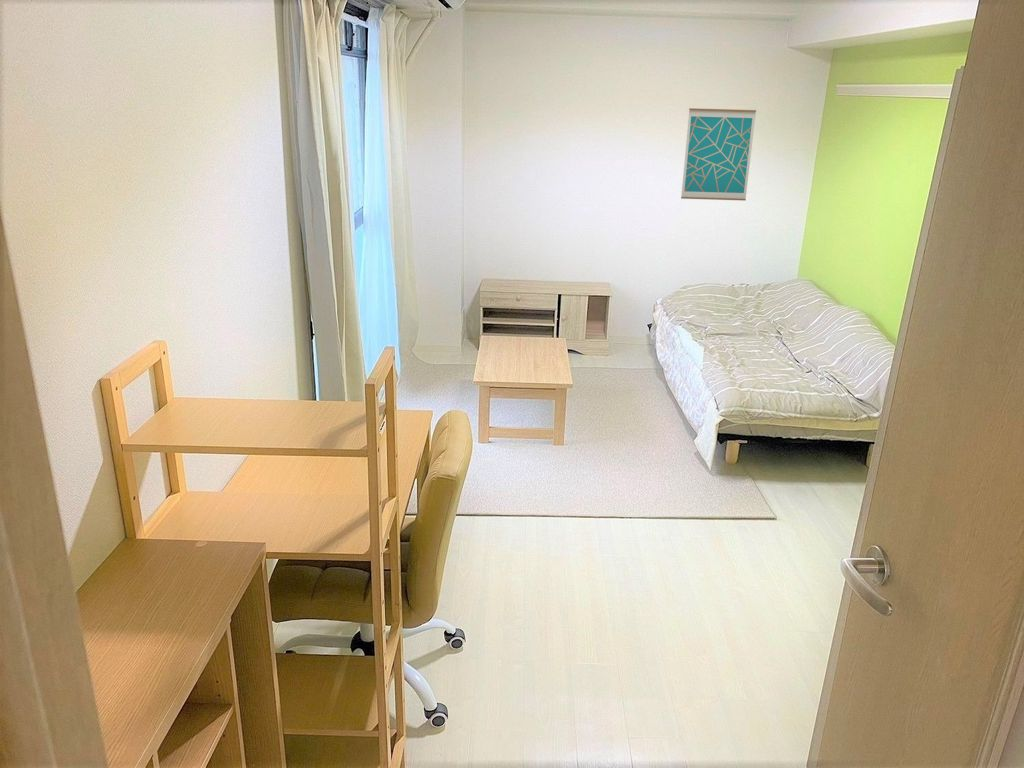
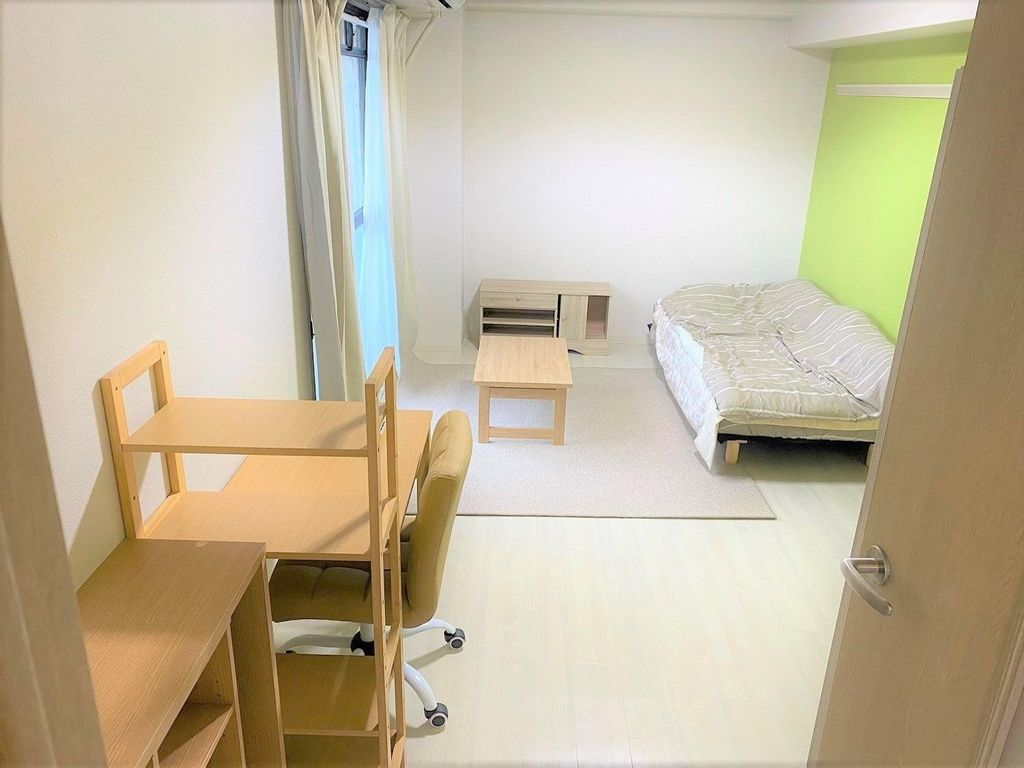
- wall art (717, 155)
